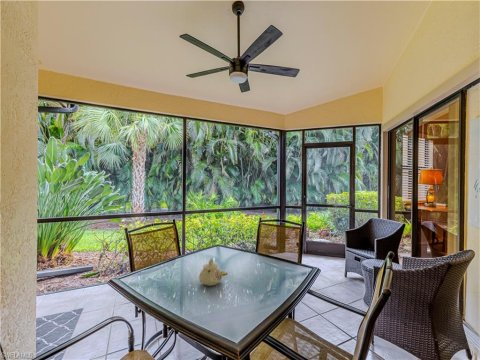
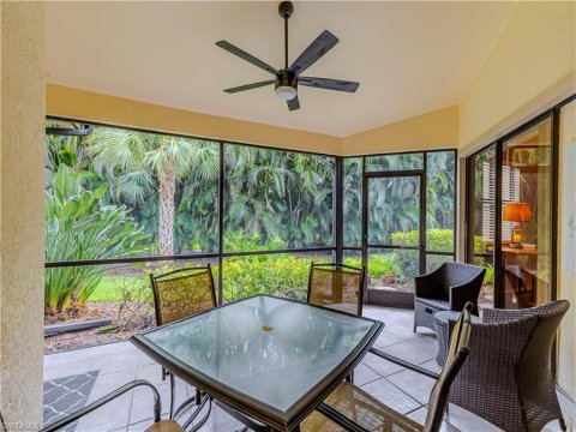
- teapot (210, 271)
